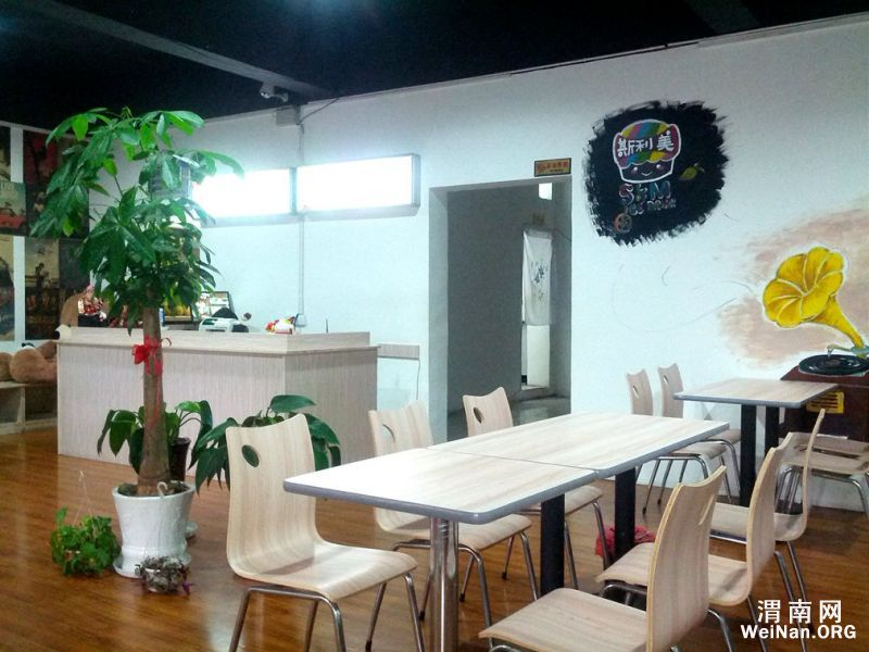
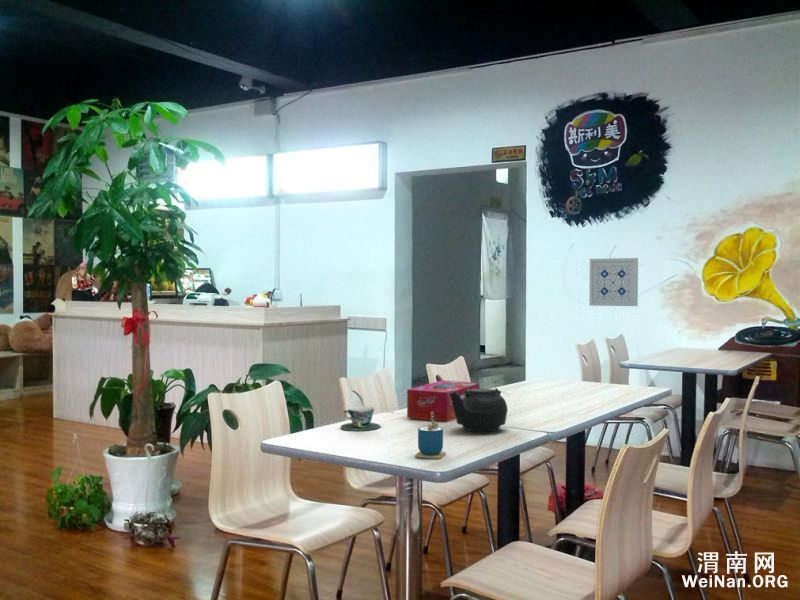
+ wall art (613, 282)
+ tissue box (444, 399)
+ teacup (360, 417)
+ teapot (476, 410)
+ cup (430, 432)
